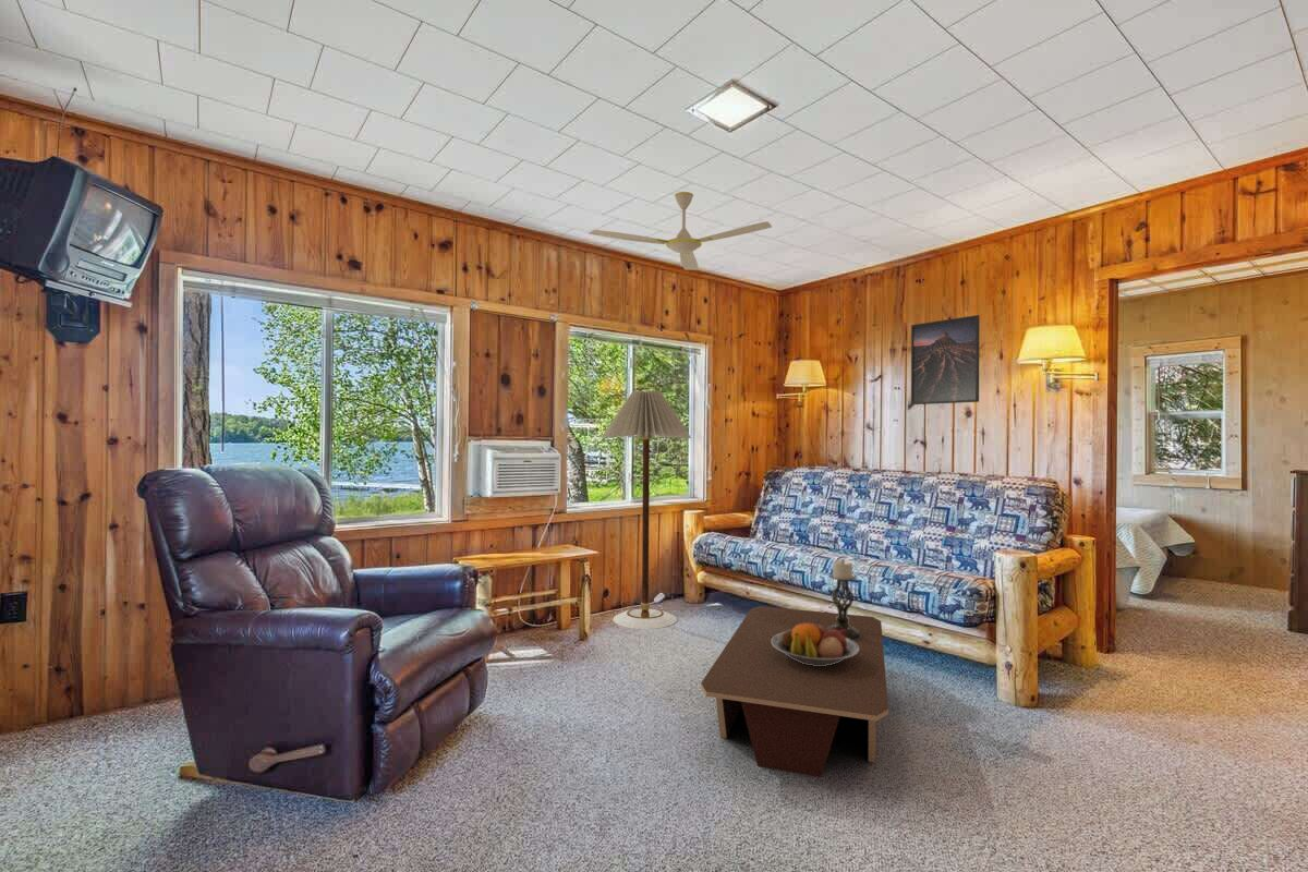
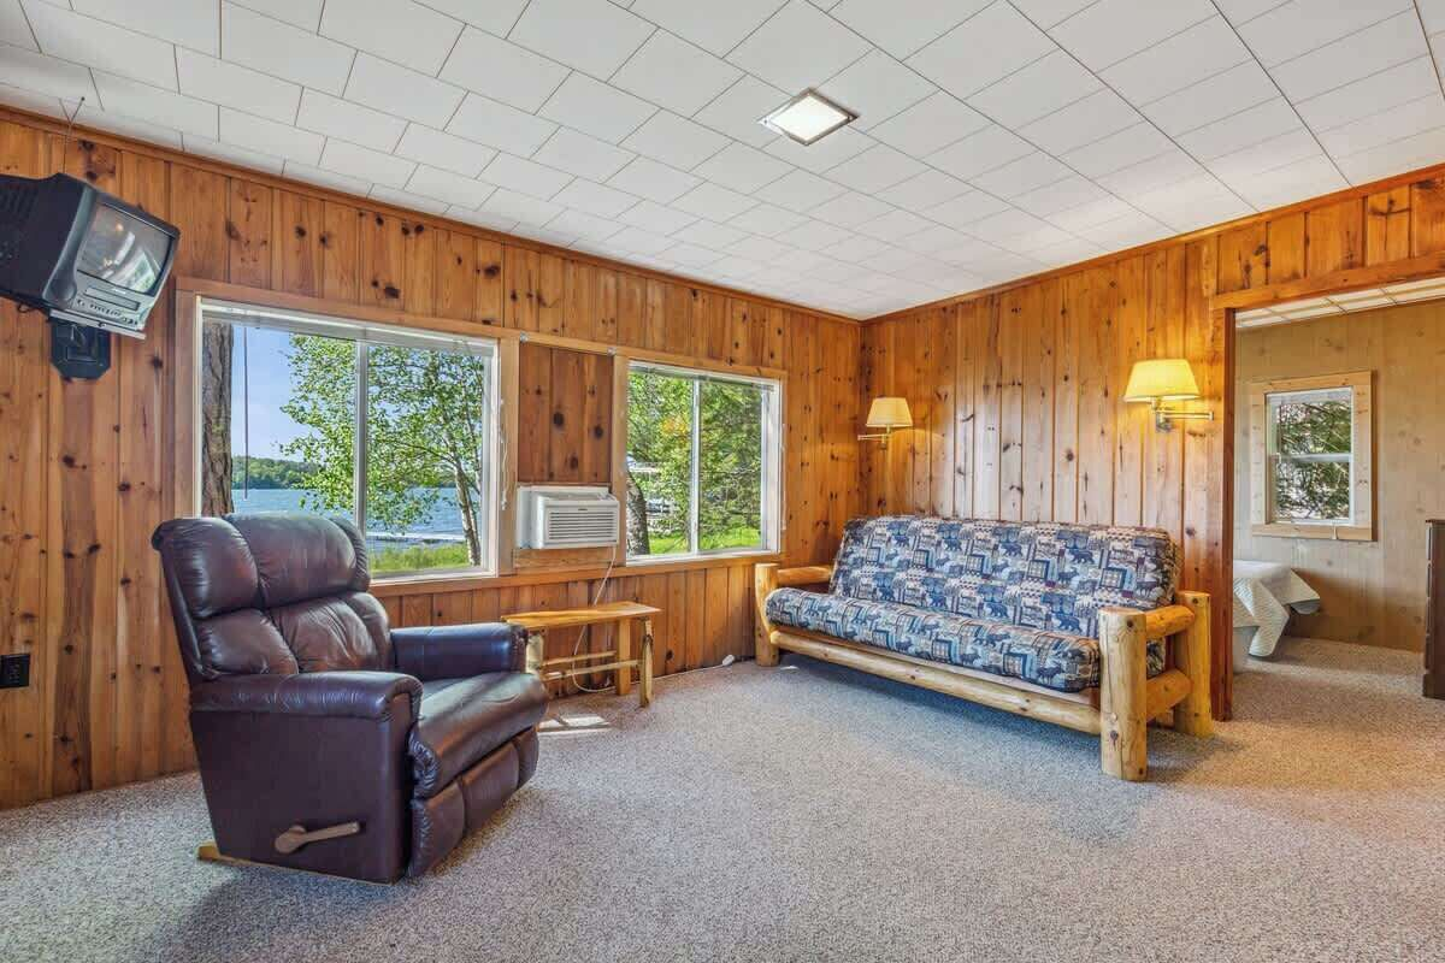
- floor lamp (645, 505)
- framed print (943, 361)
- coffee table (803, 678)
- fruit bowl (814, 640)
- ceiling fan (680, 230)
- candle holder (841, 596)
